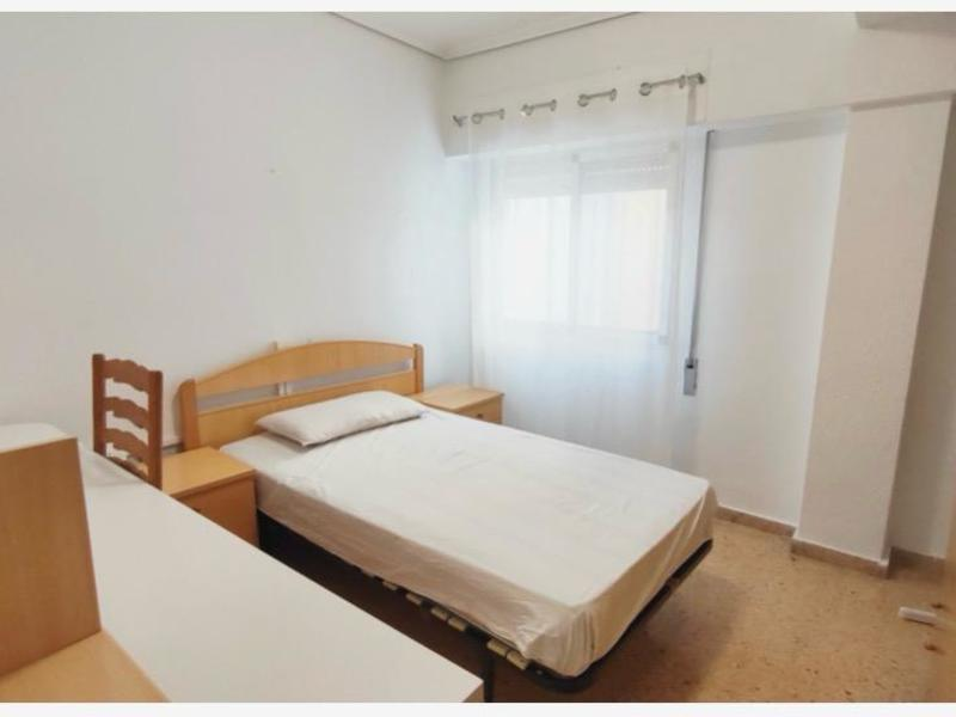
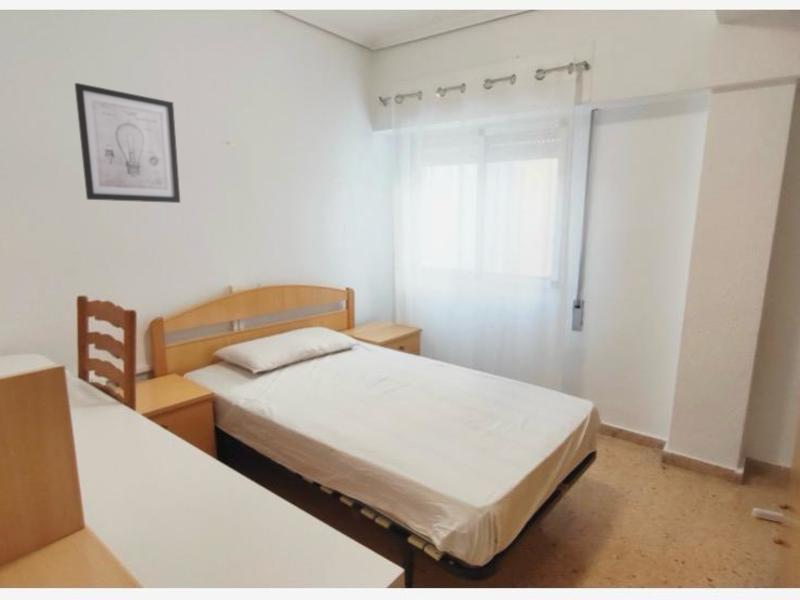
+ wall art (132, 148)
